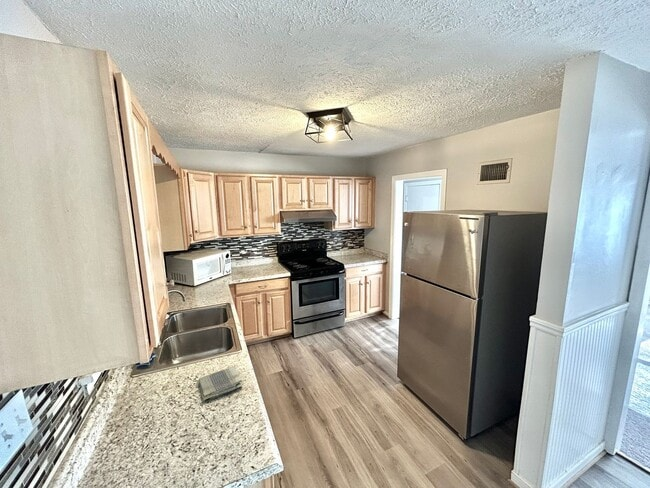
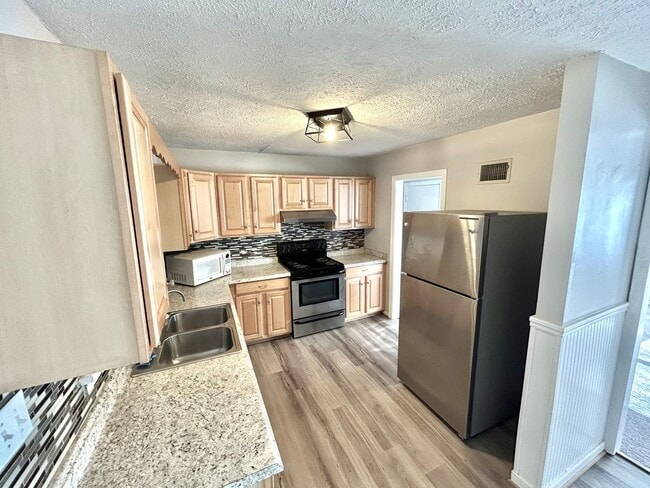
- dish towel (220, 382)
